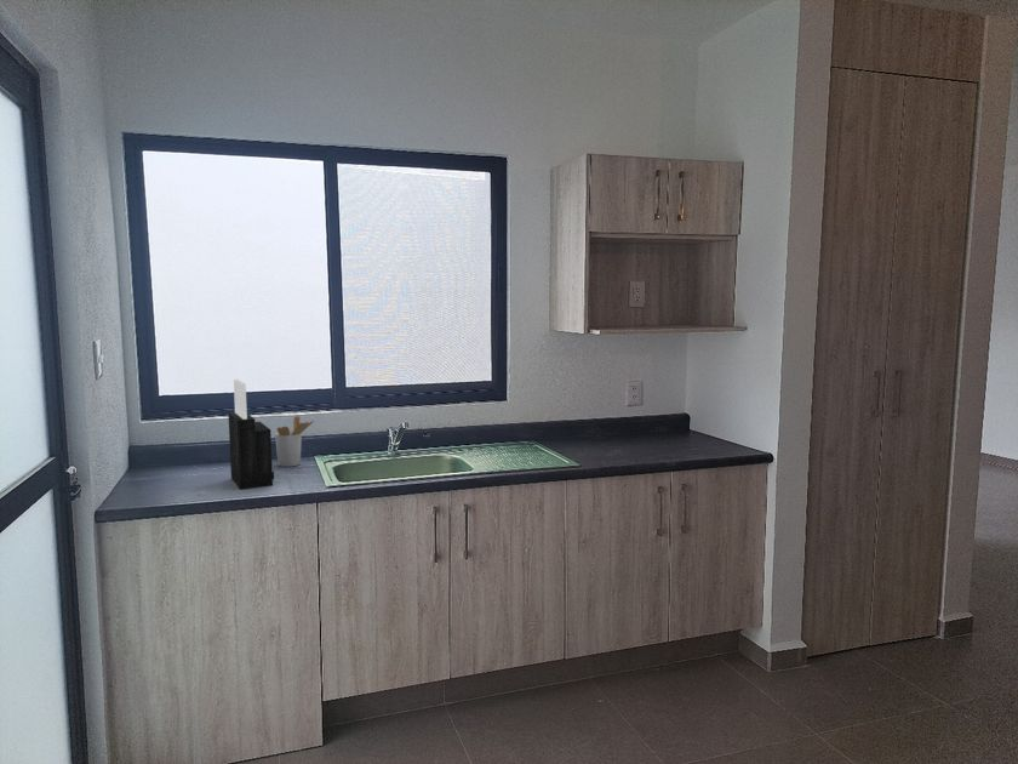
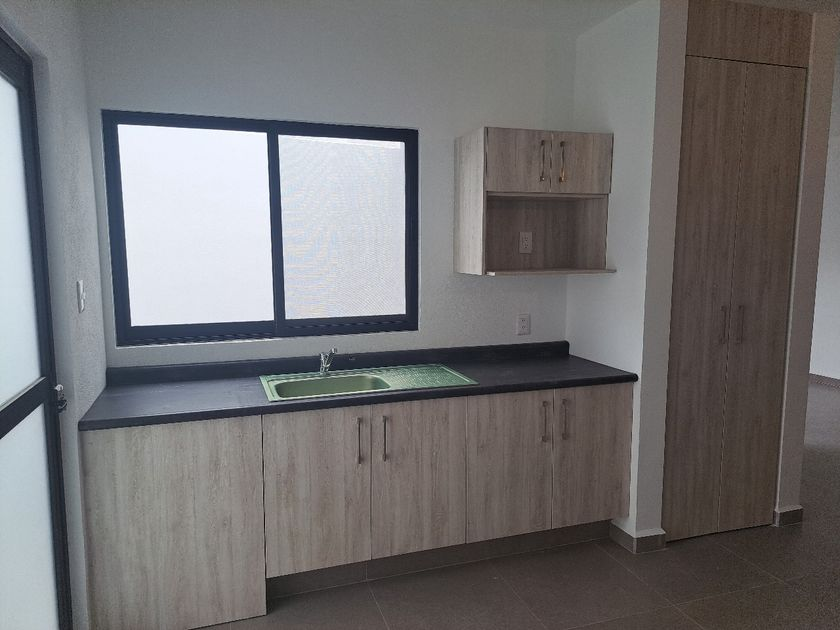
- utensil holder (293, 441)
- knife block (252, 431)
